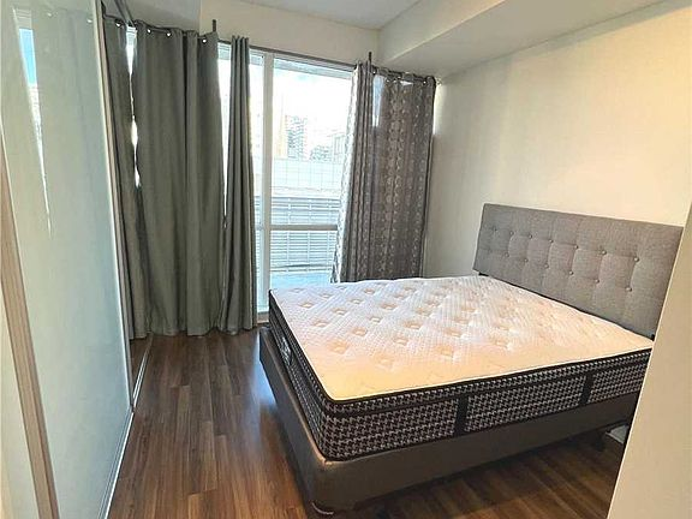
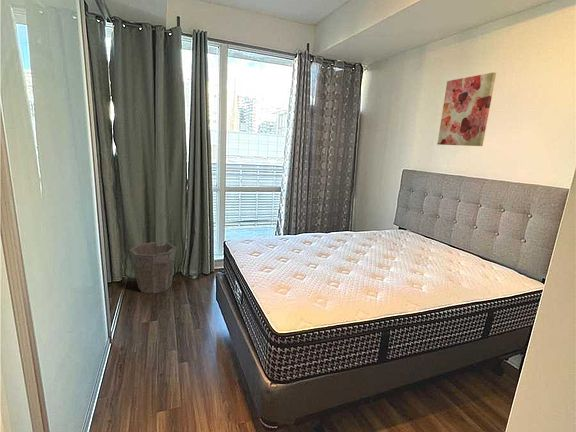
+ wall art (464, 112)
+ waste bin (154, 267)
